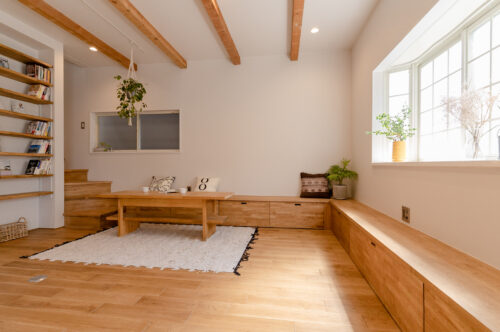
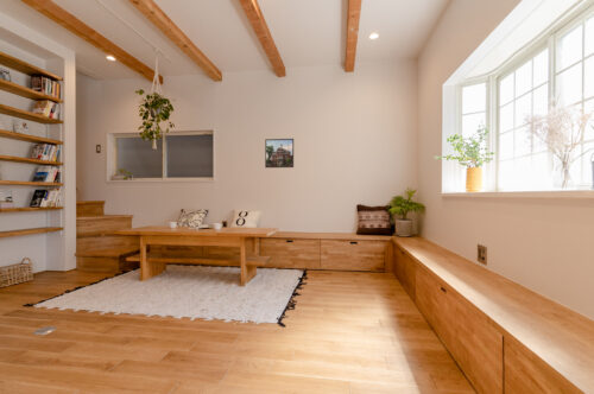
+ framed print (279, 153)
